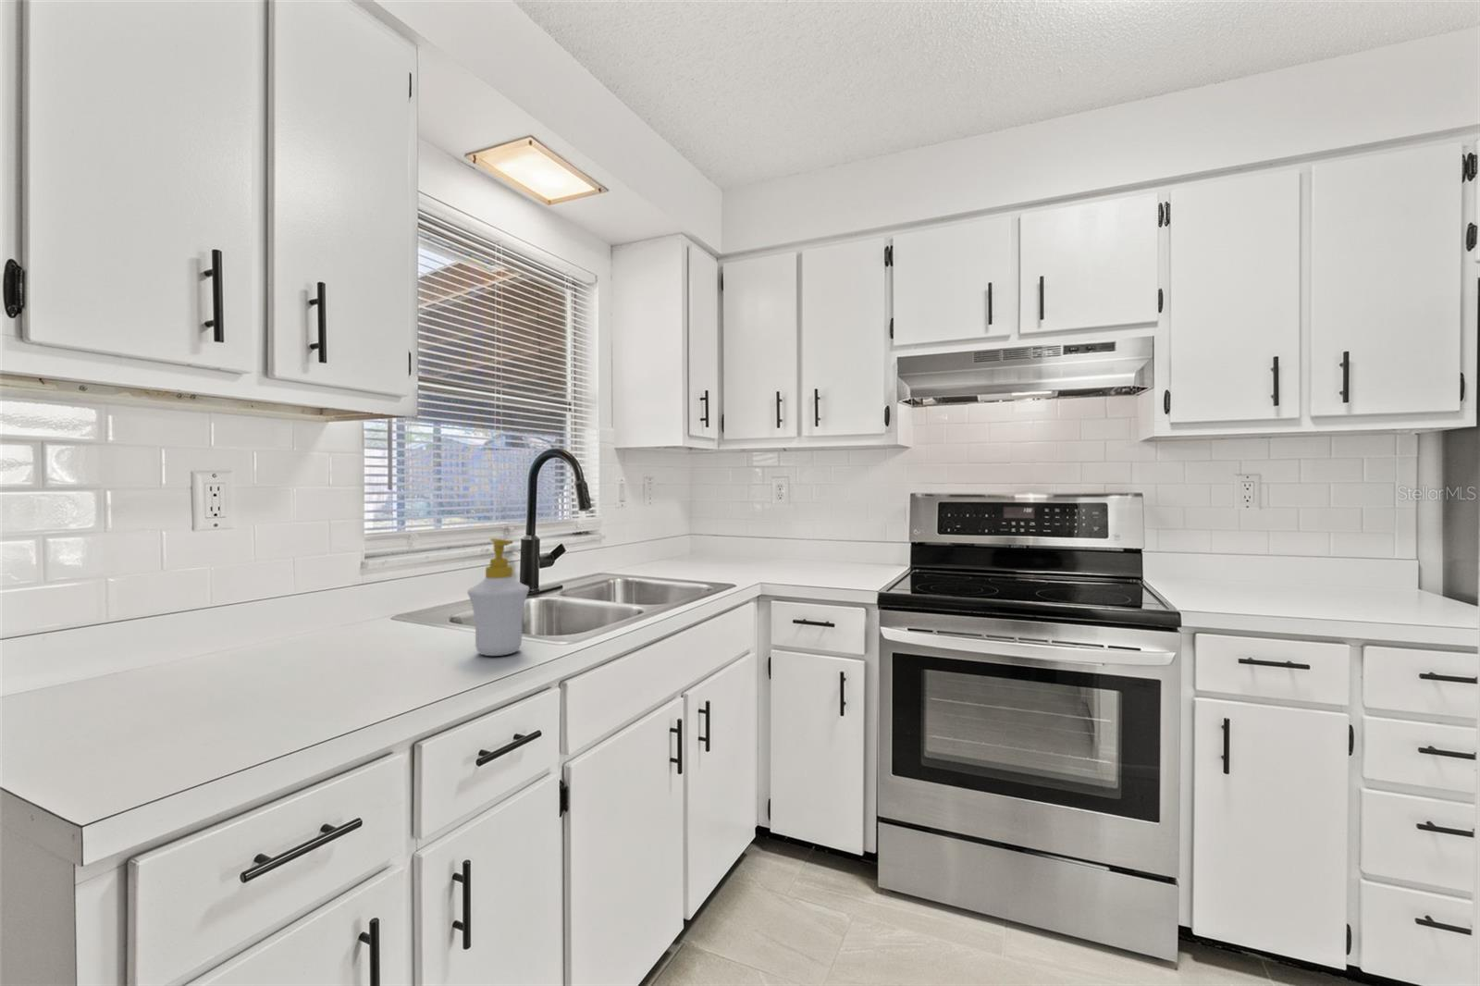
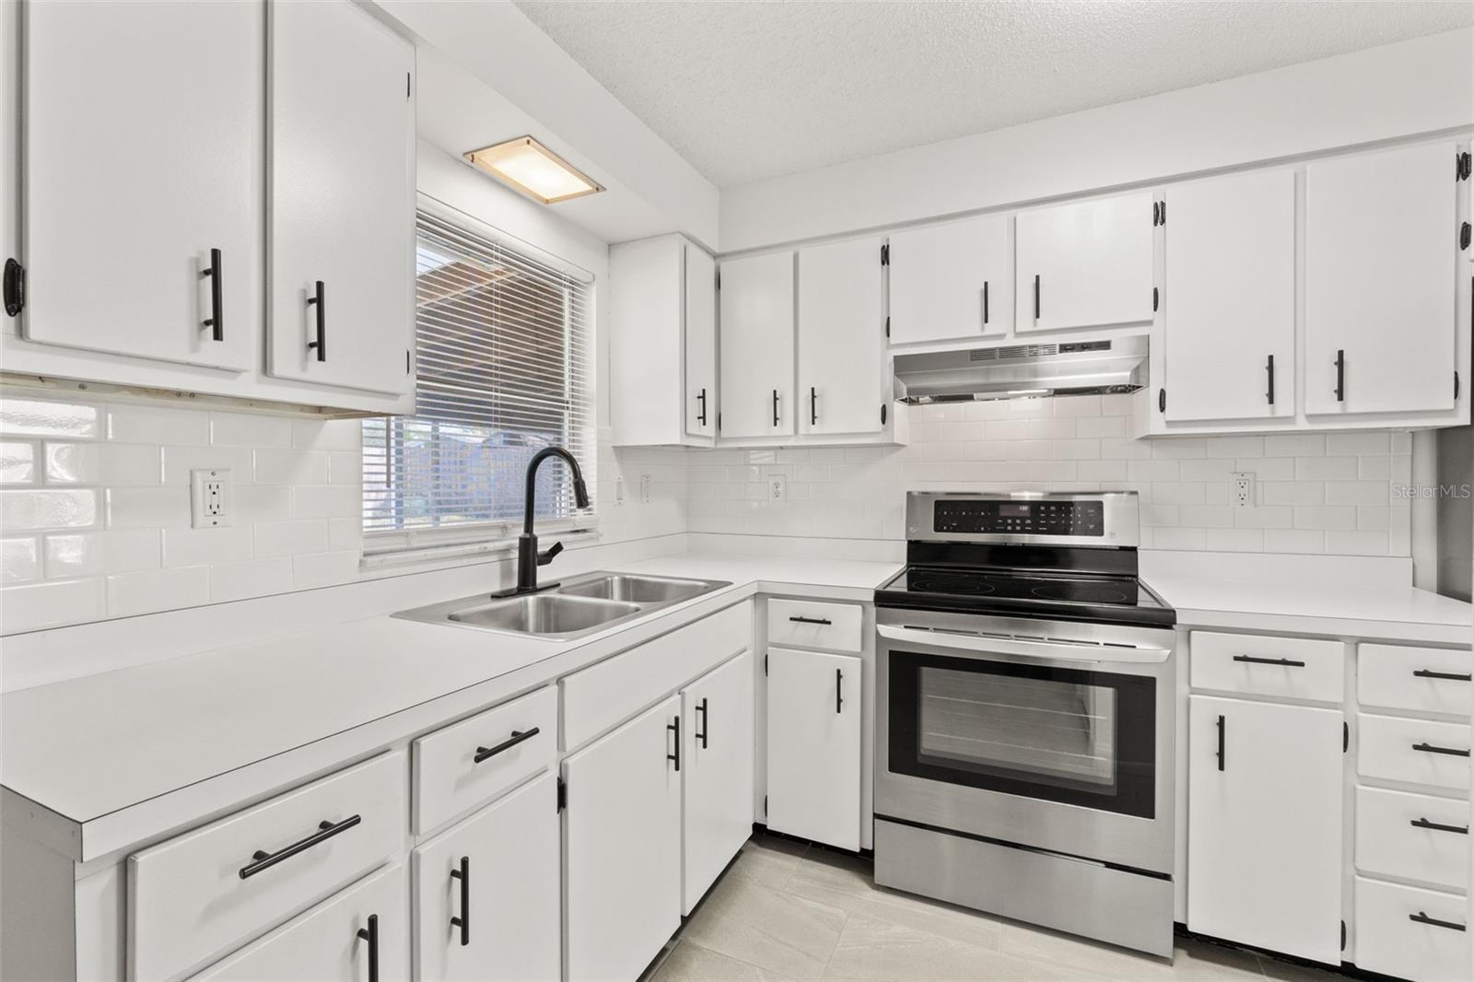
- soap bottle (498, 594)
